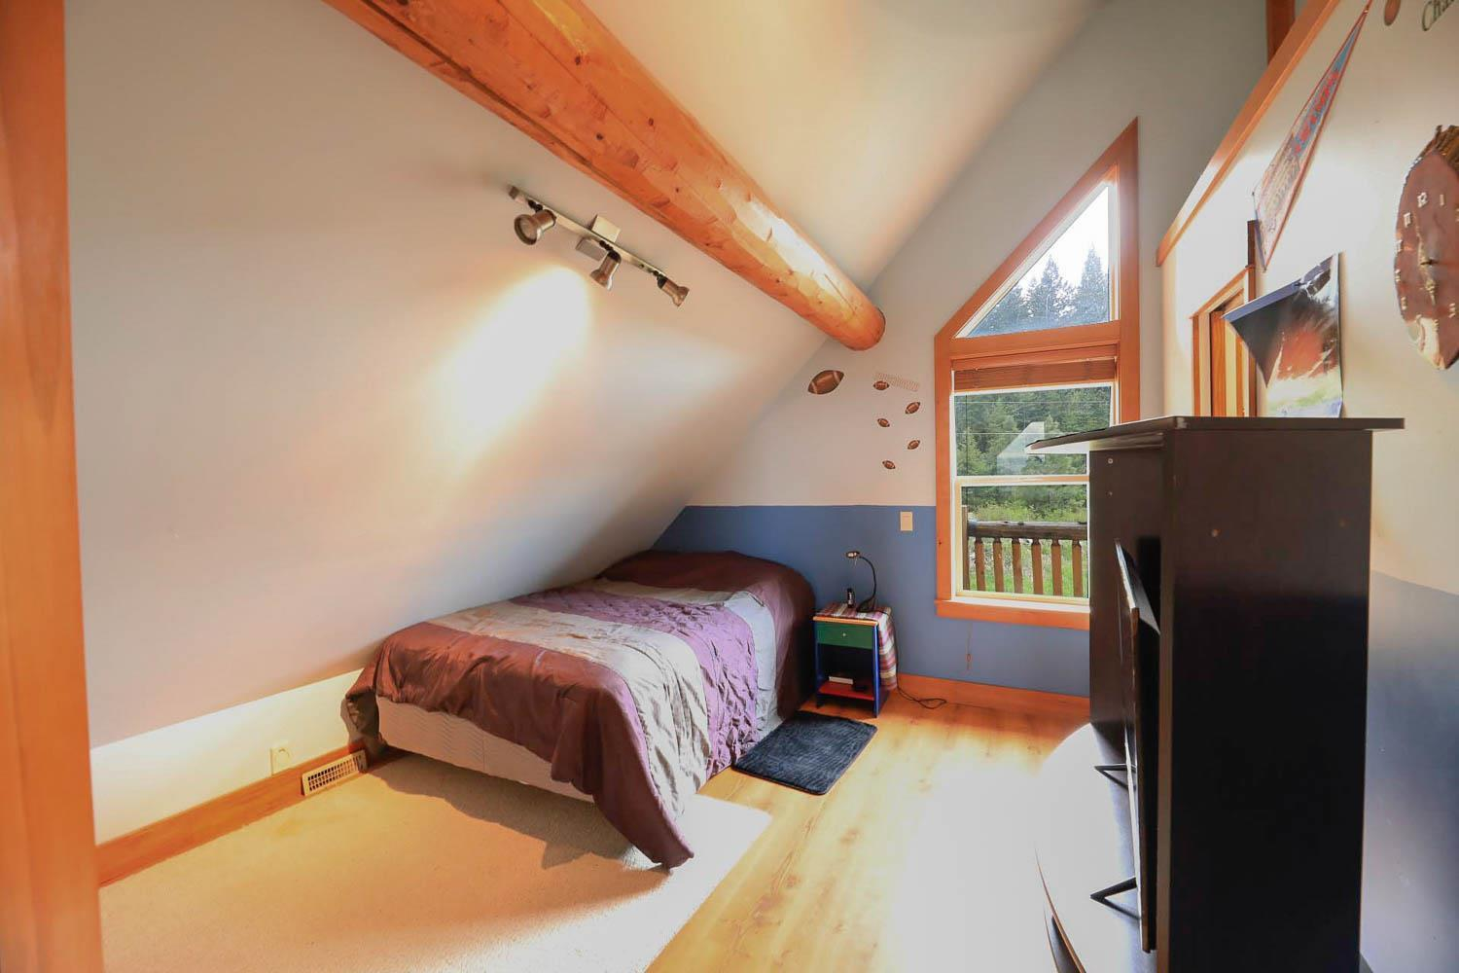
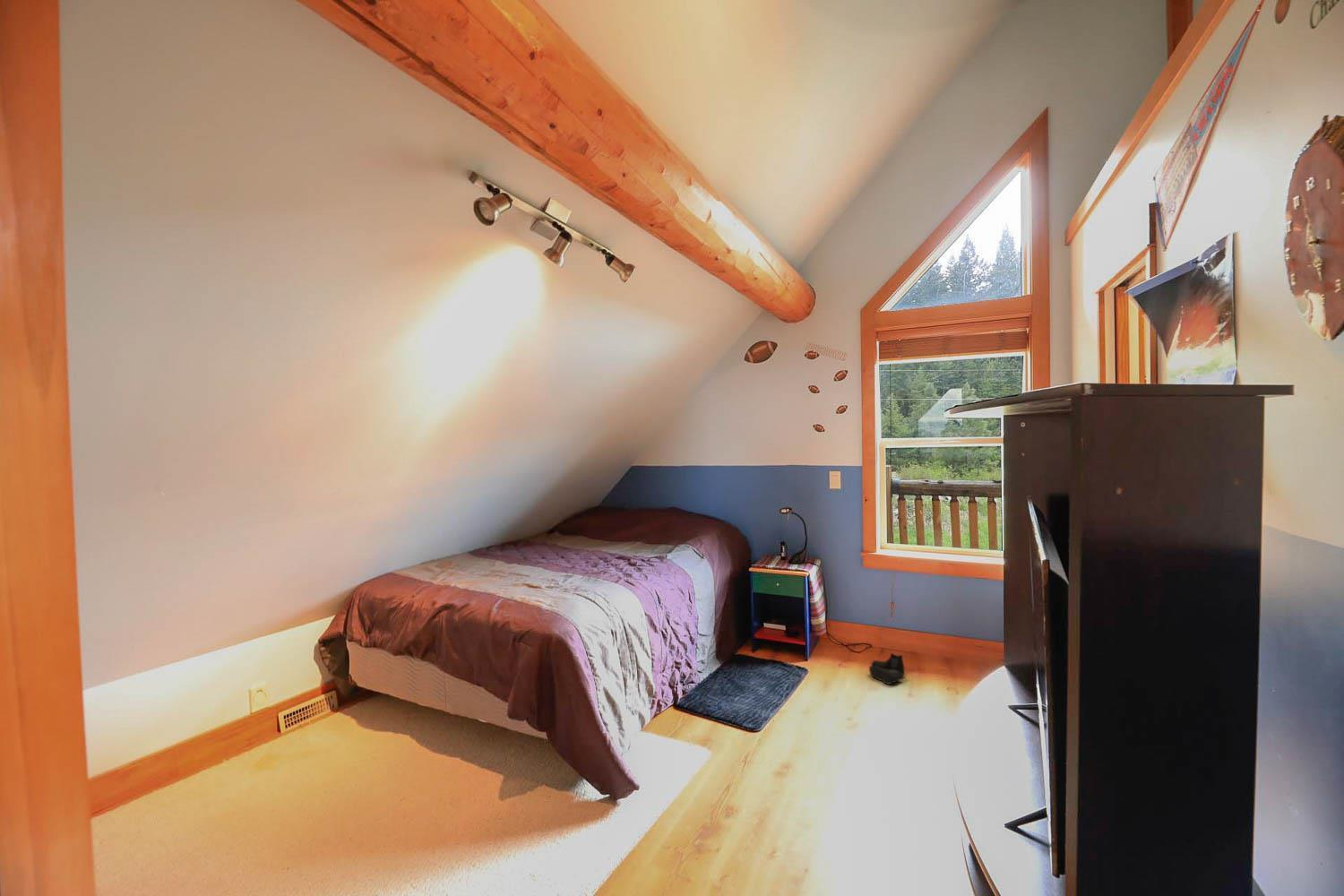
+ boots (887, 667)
